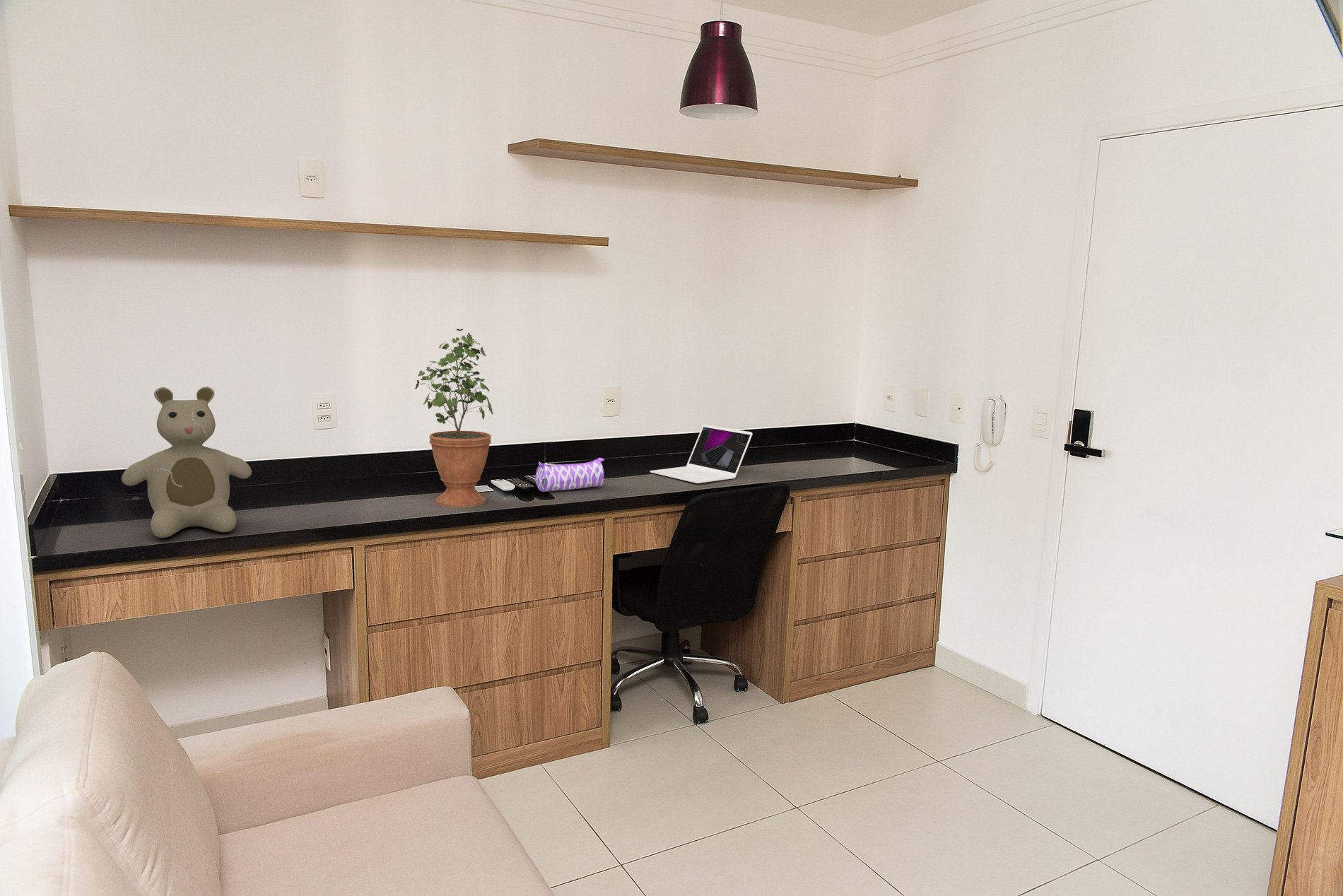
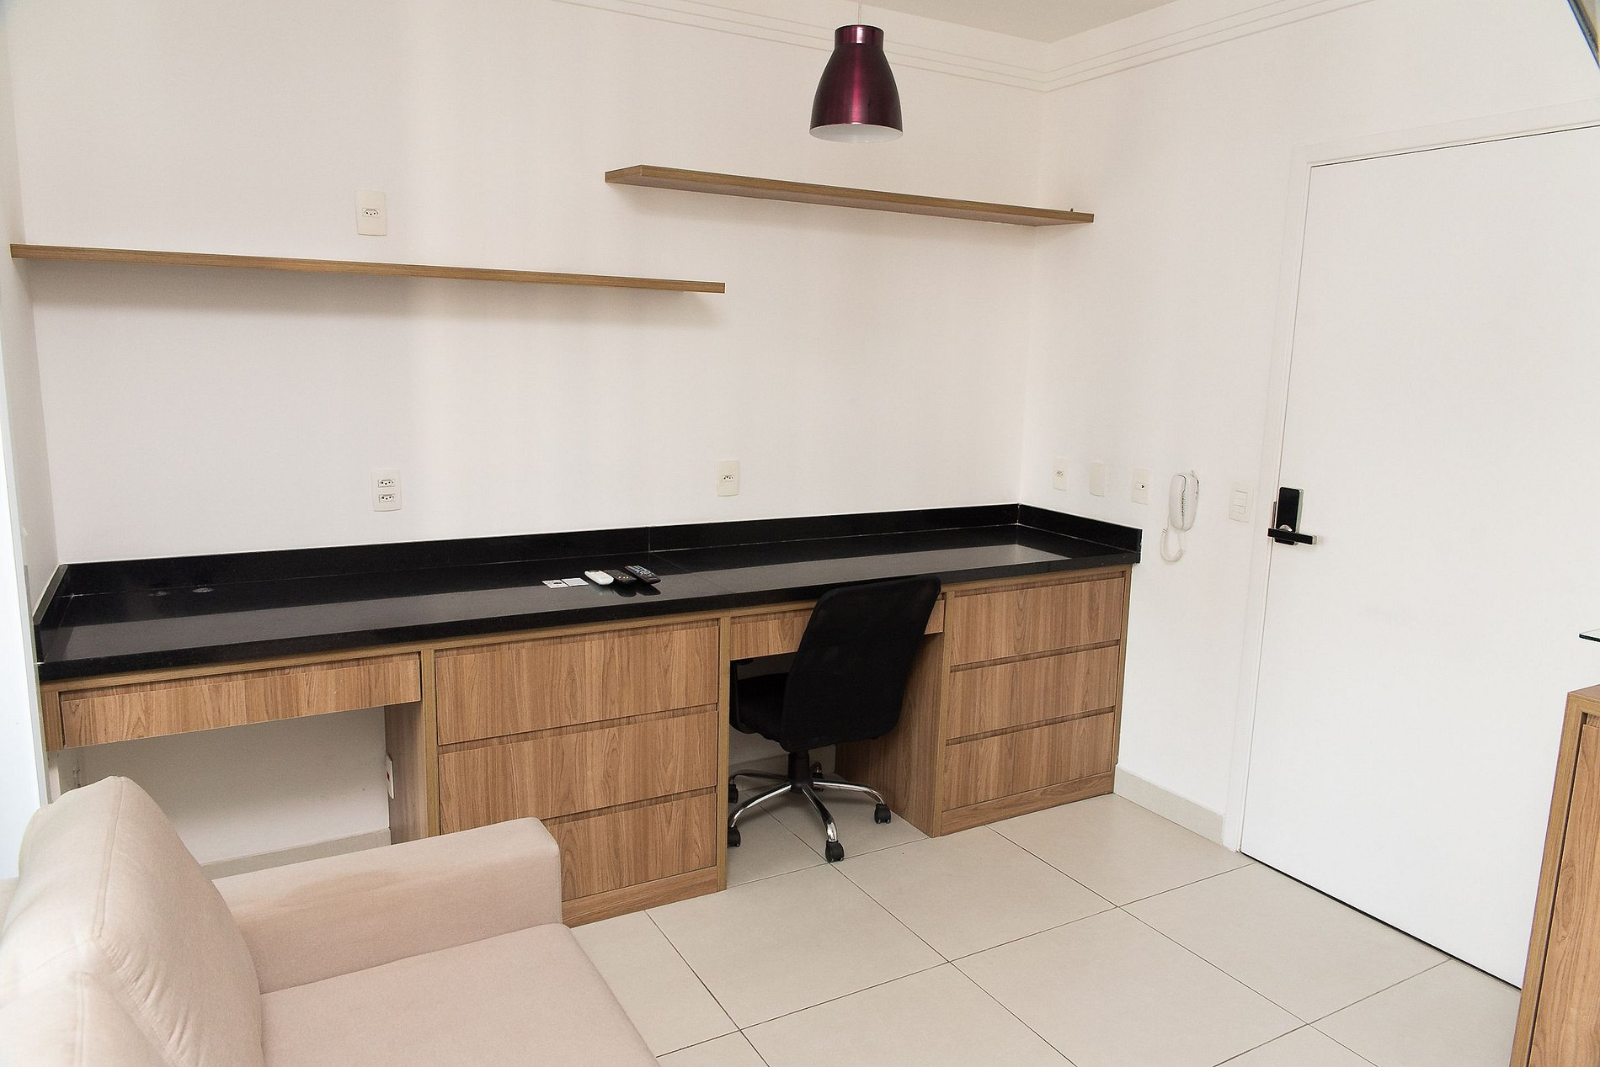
- teddy bear (189, 459)
- laptop (700, 450)
- pencil case (569, 474)
- potted plant (454, 416)
